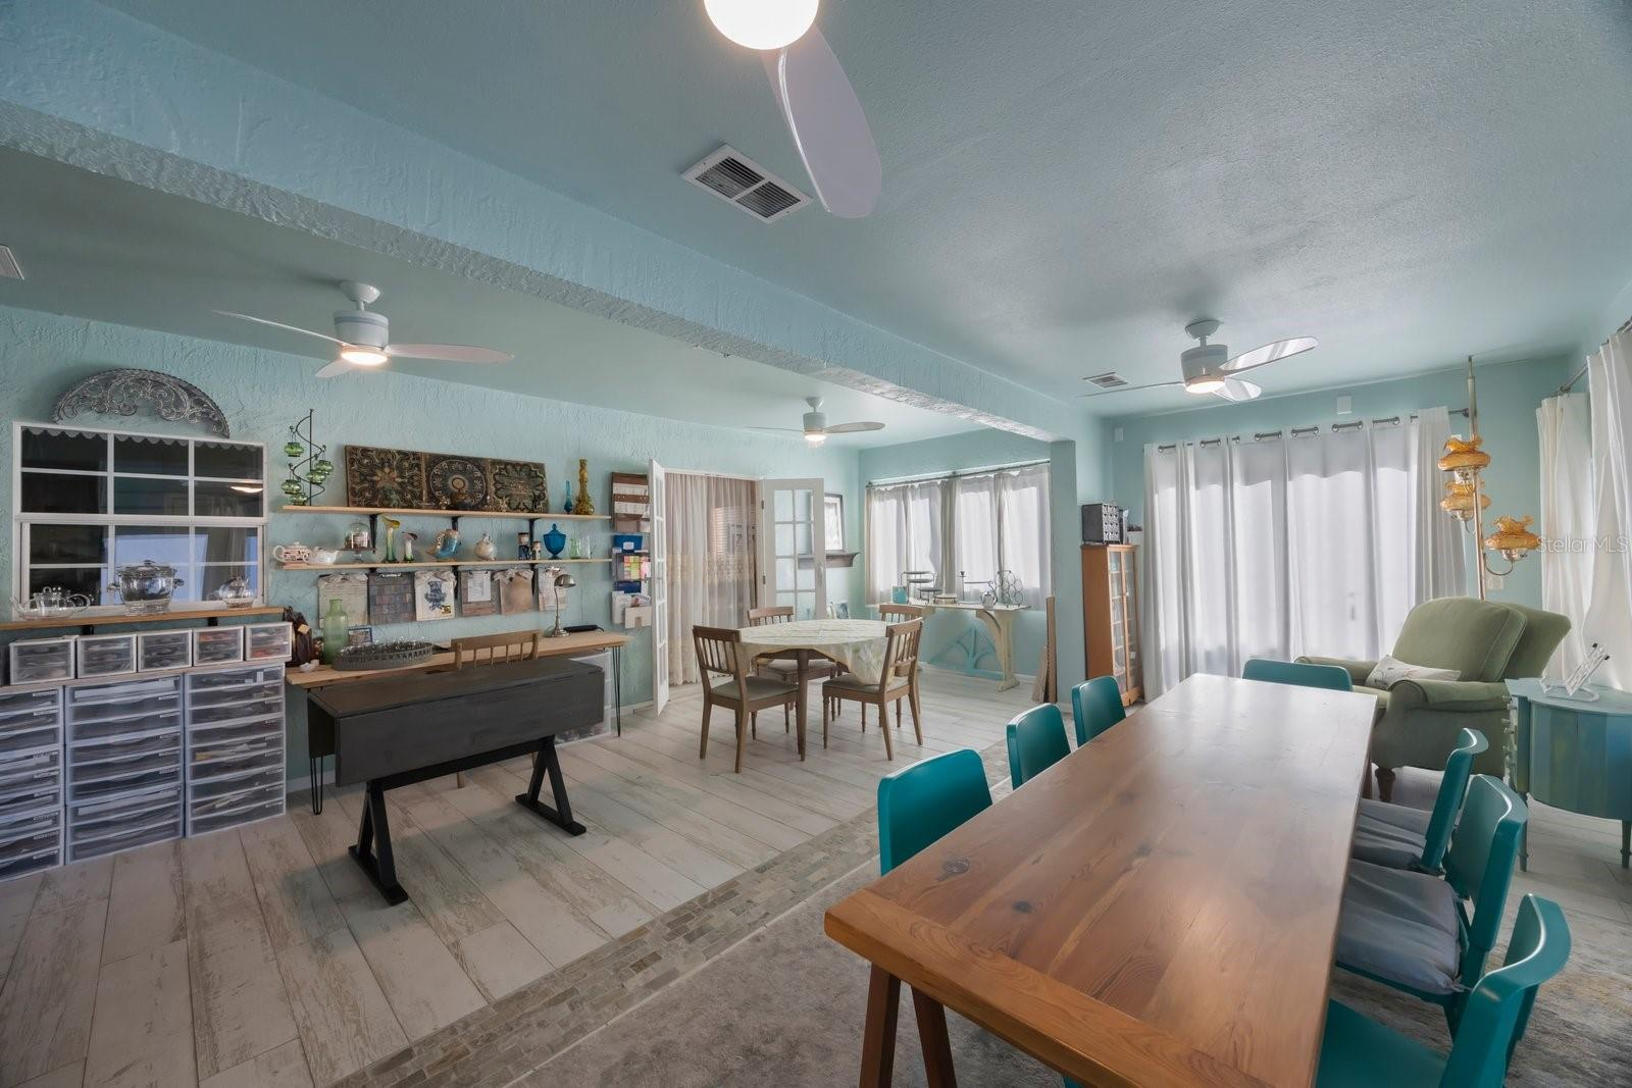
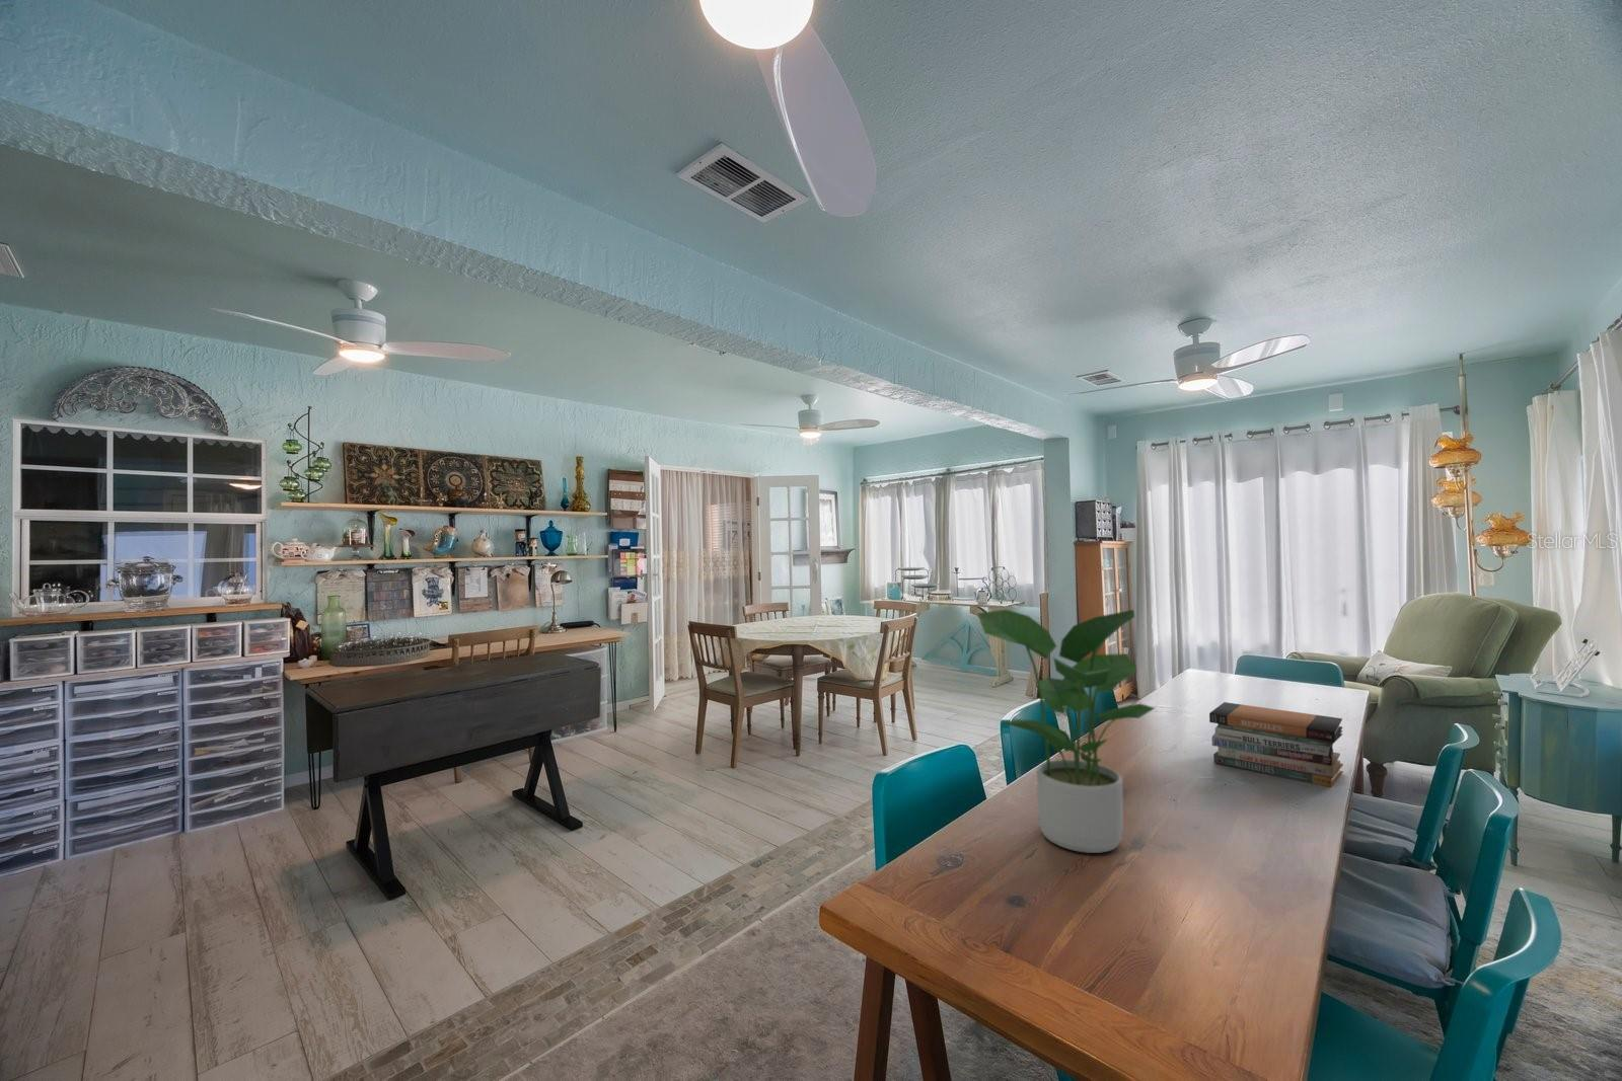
+ book stack (1273, 741)
+ potted plant (1078, 717)
